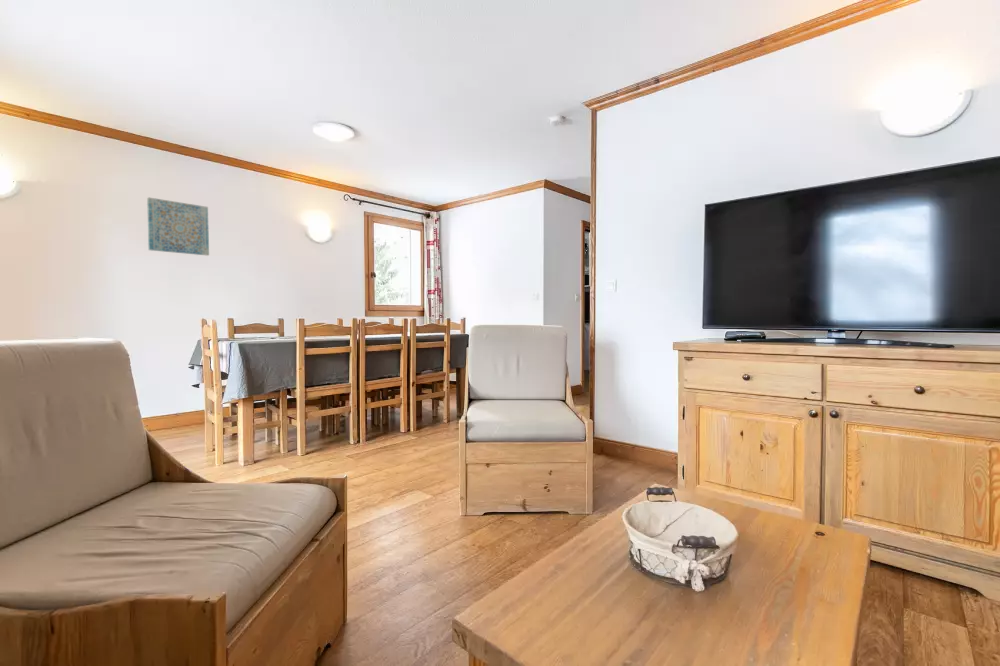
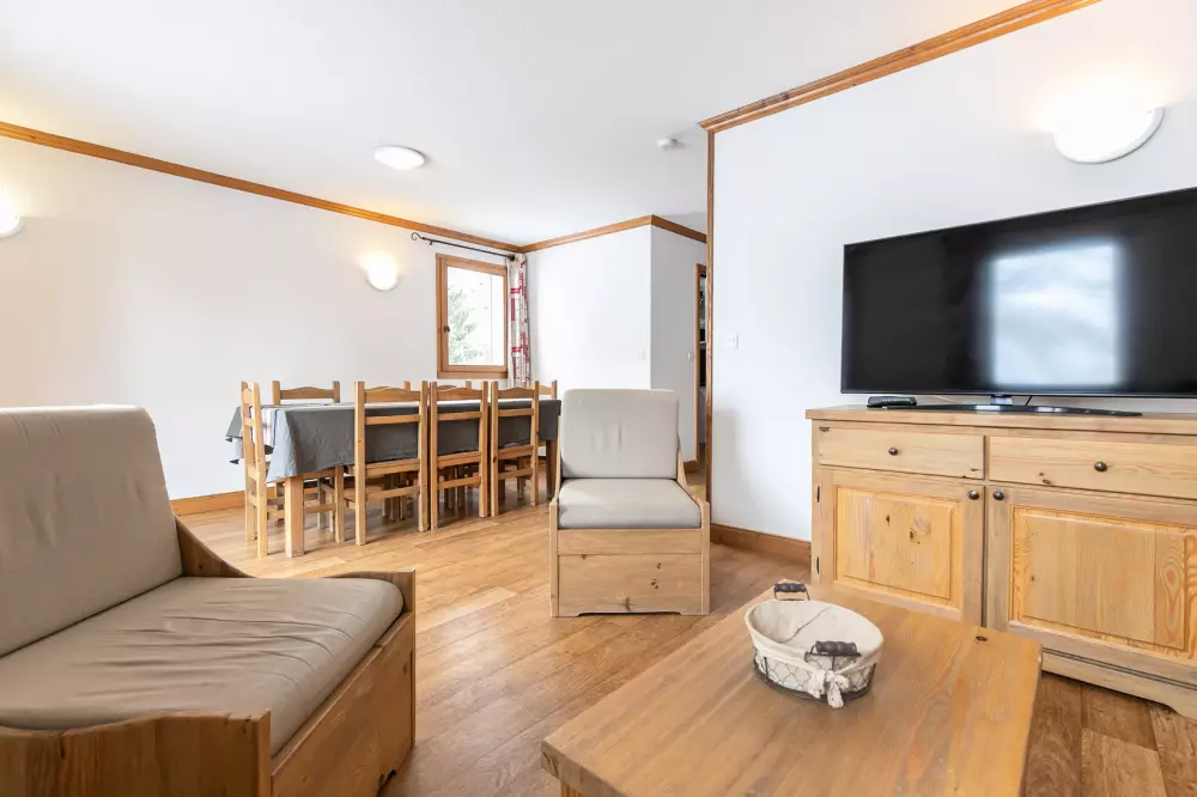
- wall art (179, 227)
